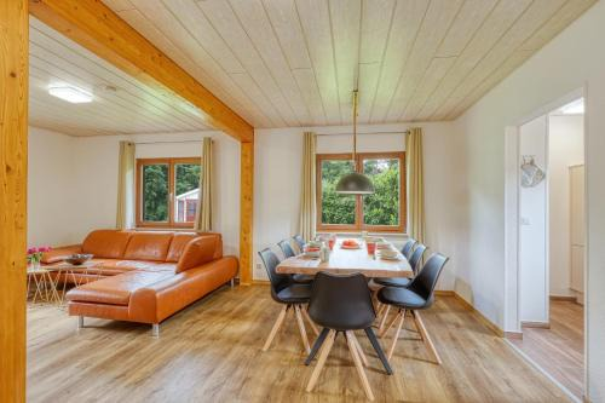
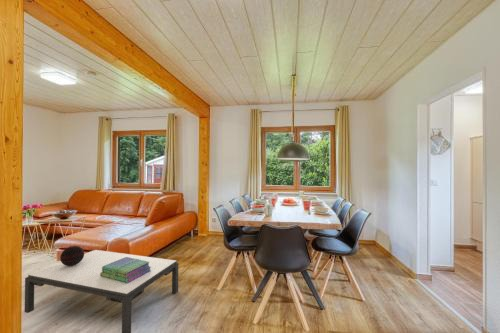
+ stack of books (126, 268)
+ decorative orb (72, 255)
+ coffee table (107, 284)
